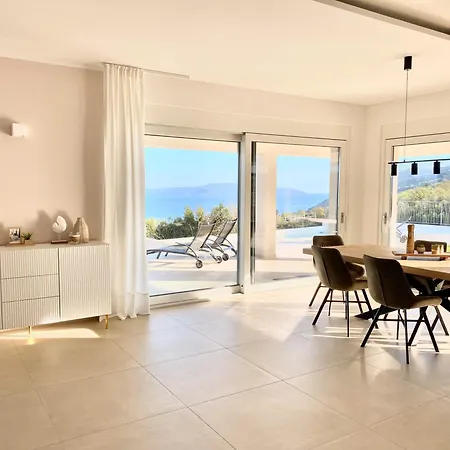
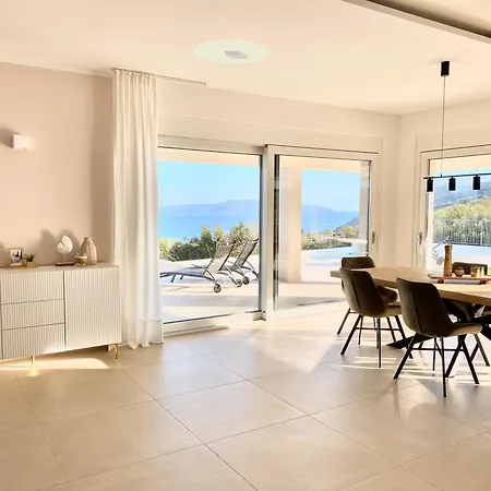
+ ceiling light (231, 49)
